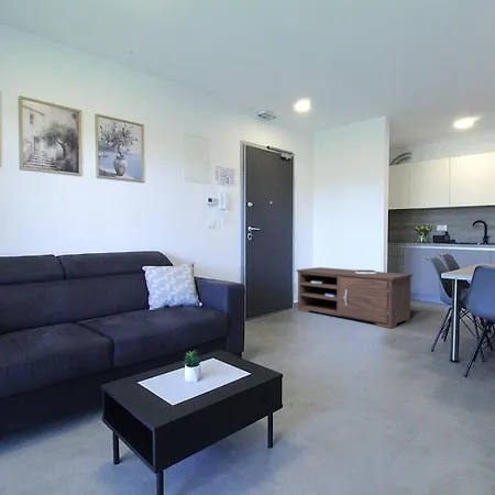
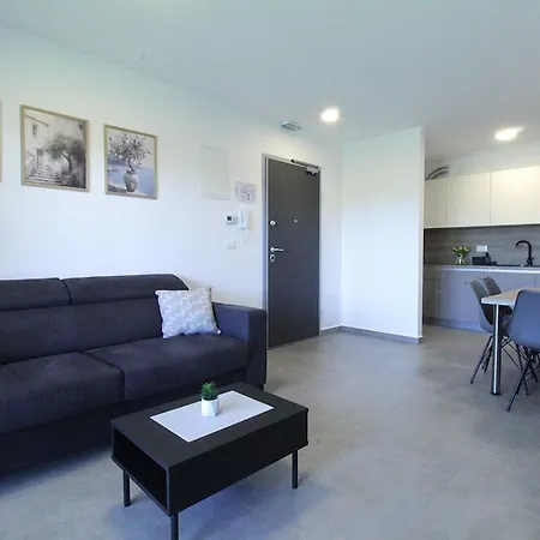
- media console (350, 292)
